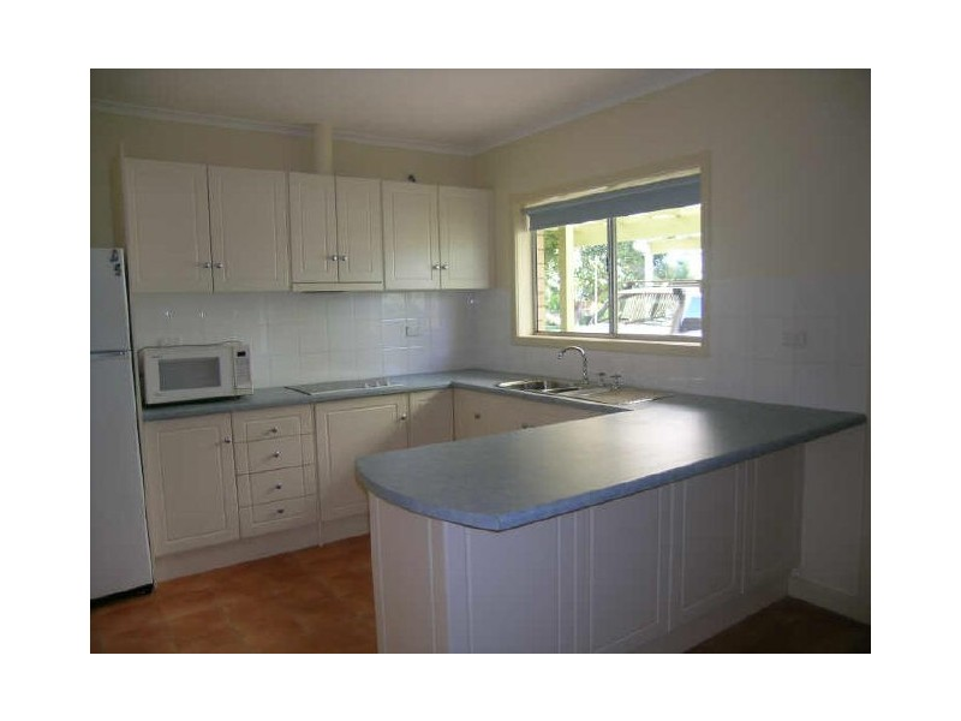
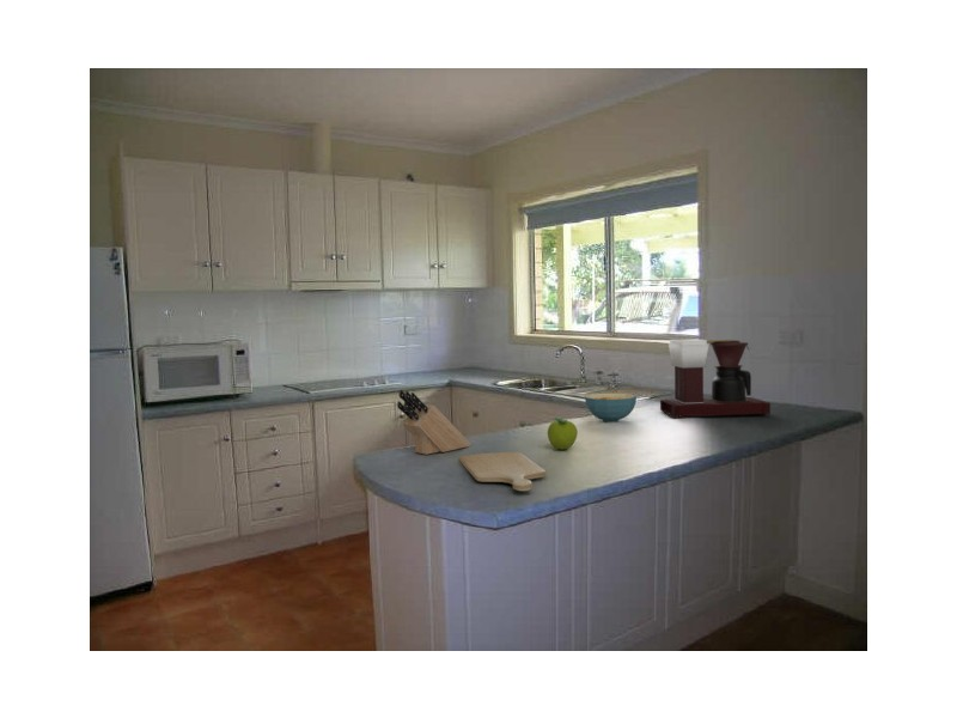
+ fruit (562, 433)
+ knife block (432, 419)
+ cereal bowl (610, 408)
+ chopping board (505, 469)
+ coffee maker (714, 378)
